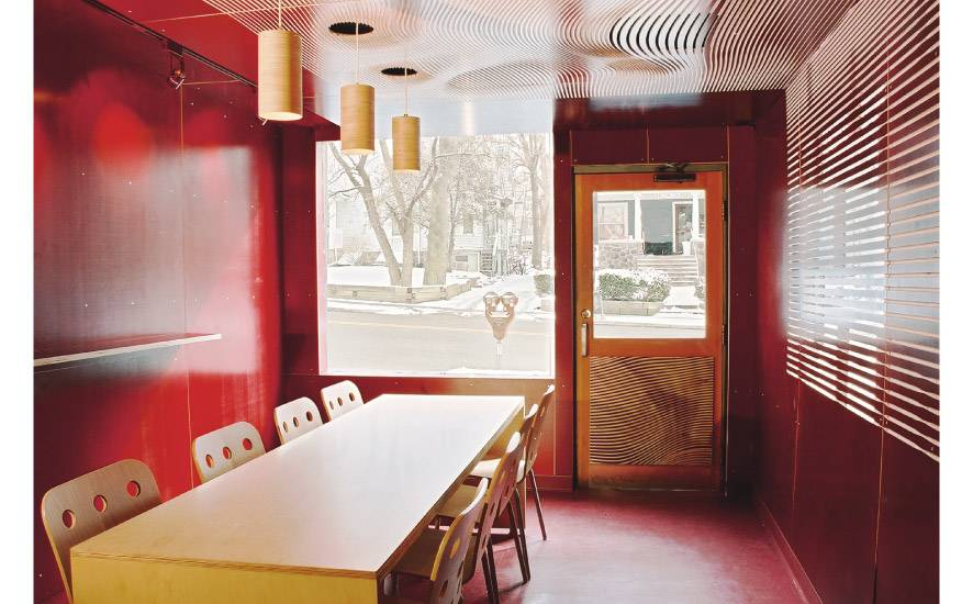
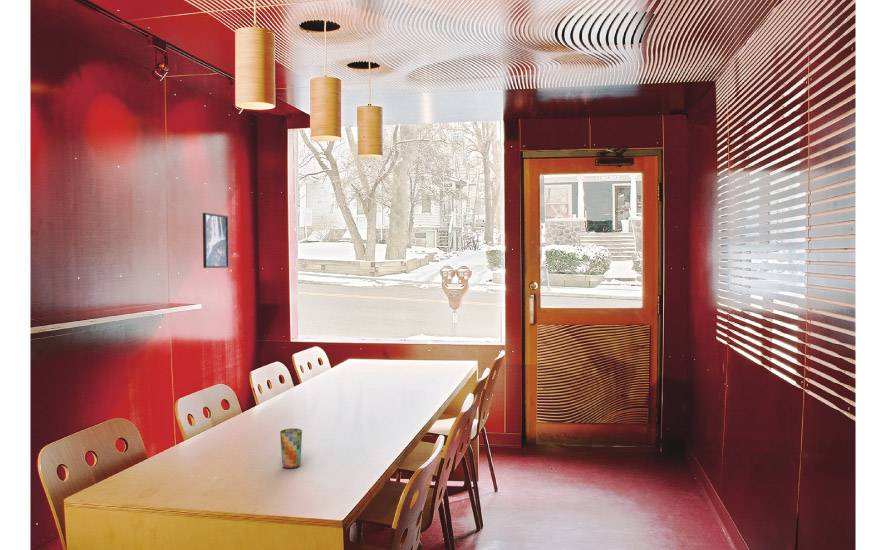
+ cup (291, 448)
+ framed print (216, 241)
